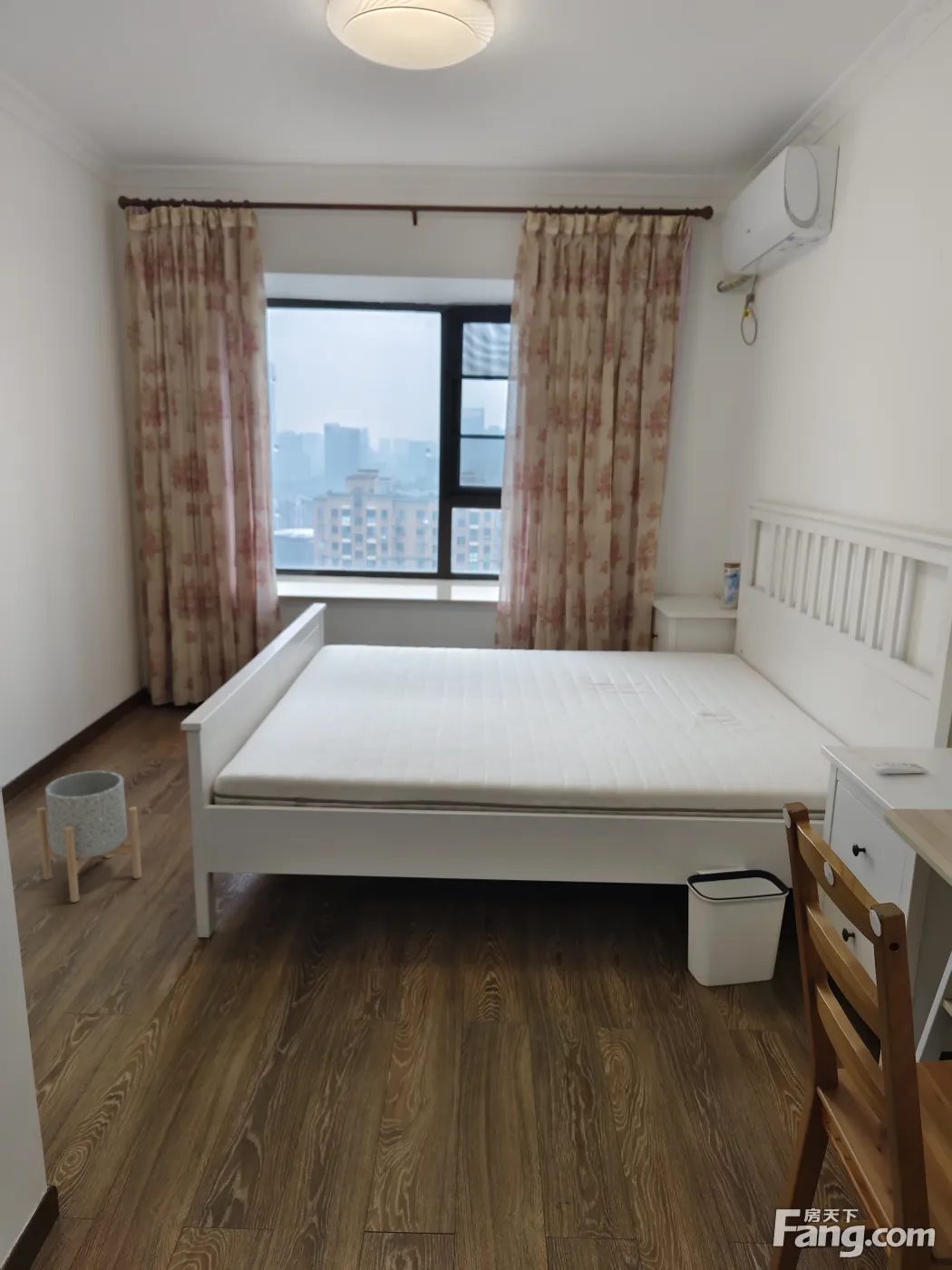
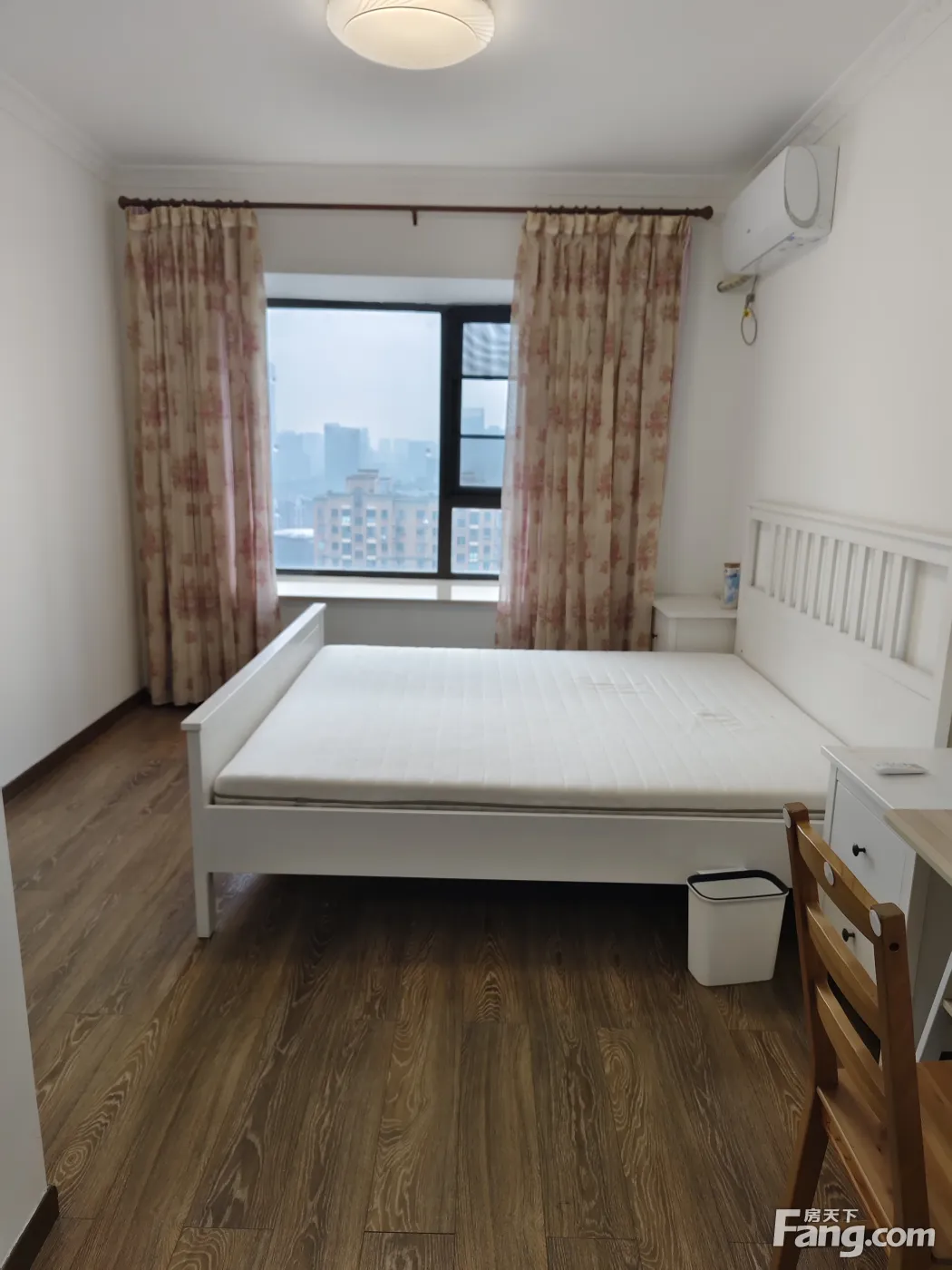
- planter (89, 831)
